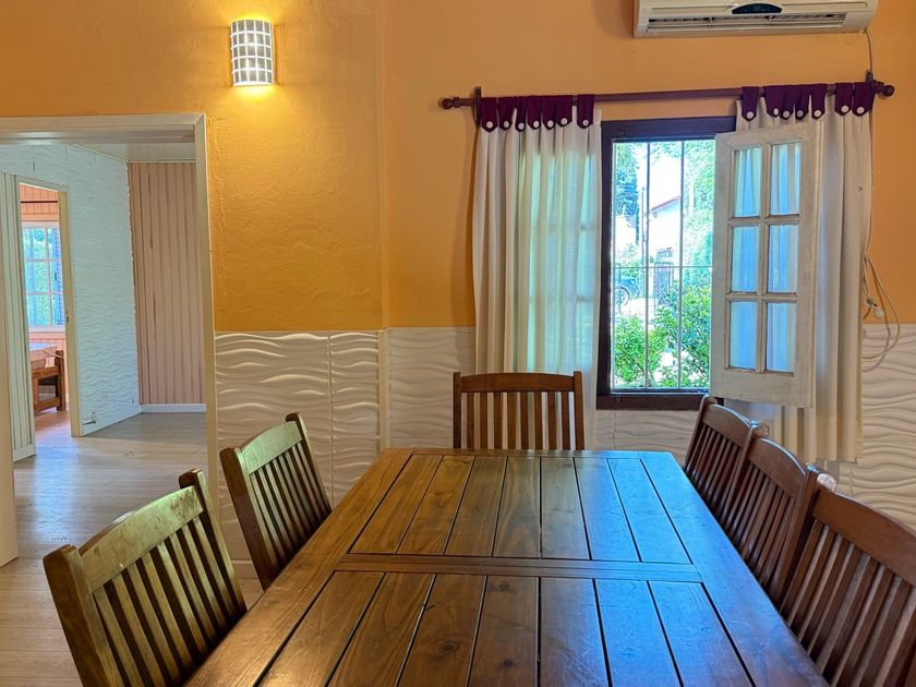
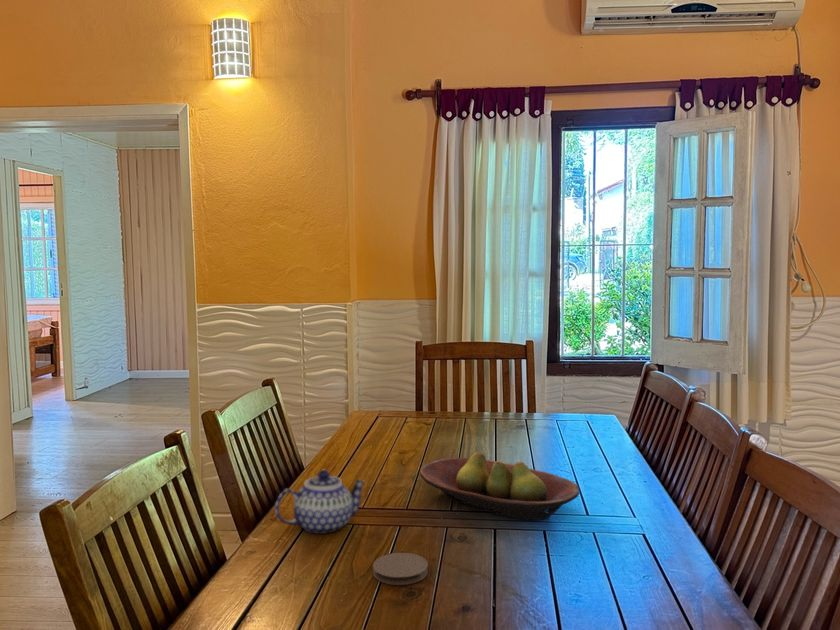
+ teapot (321, 498)
+ fruit bowl (496, 480)
+ coaster (400, 568)
